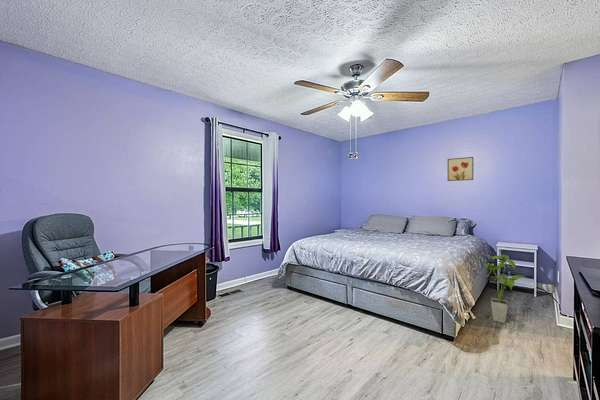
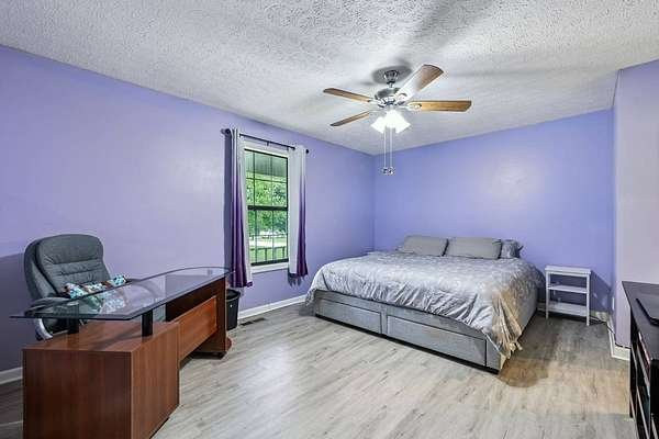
- wall art (460, 169)
- house plant (505, 288)
